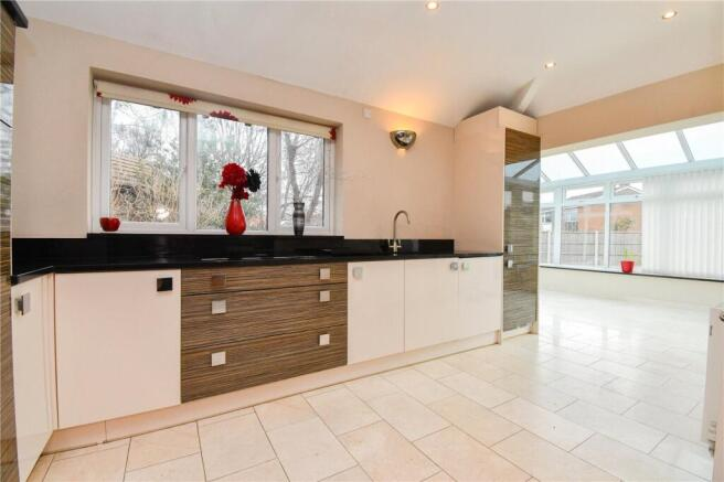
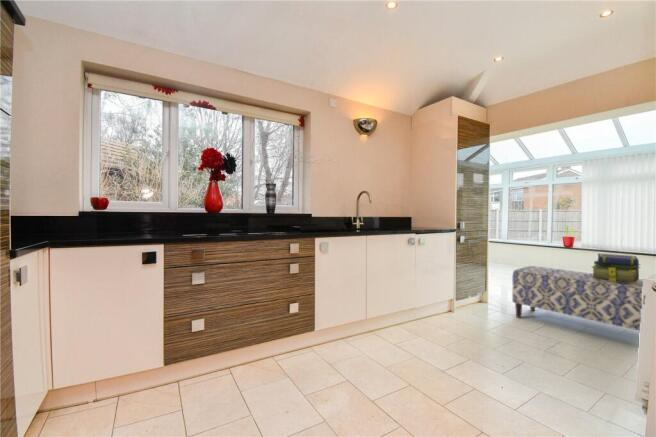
+ bench (583, 301)
+ stack of books (617, 267)
